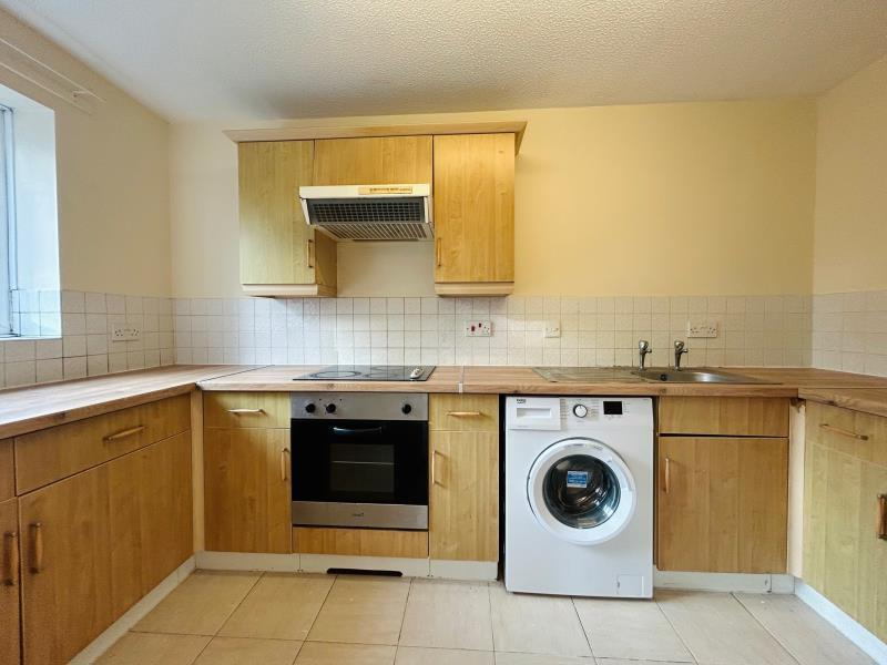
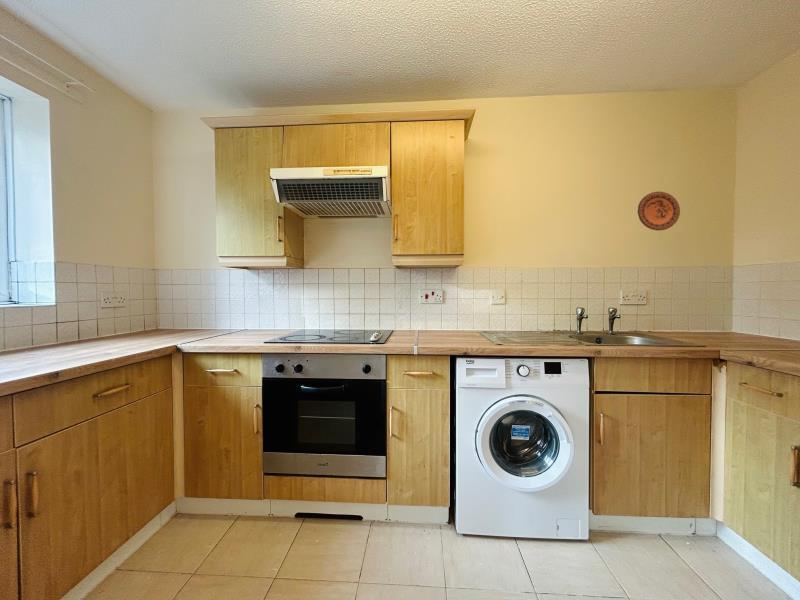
+ decorative plate (658, 211)
